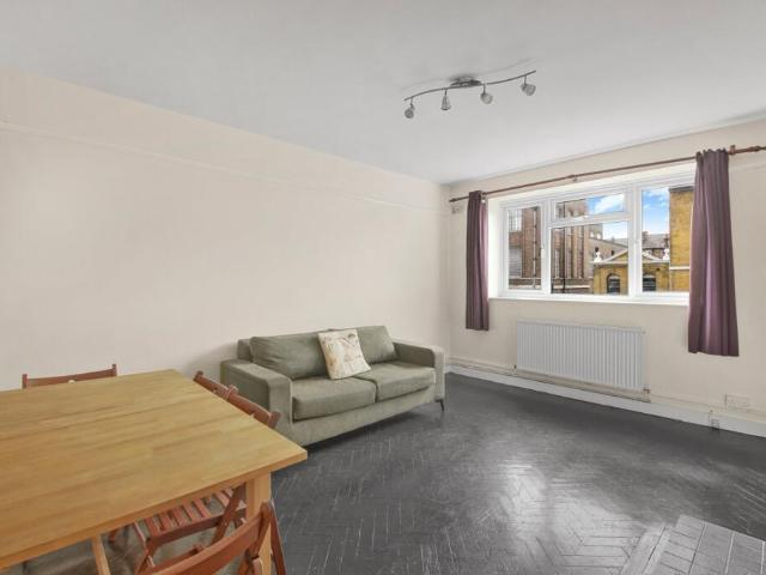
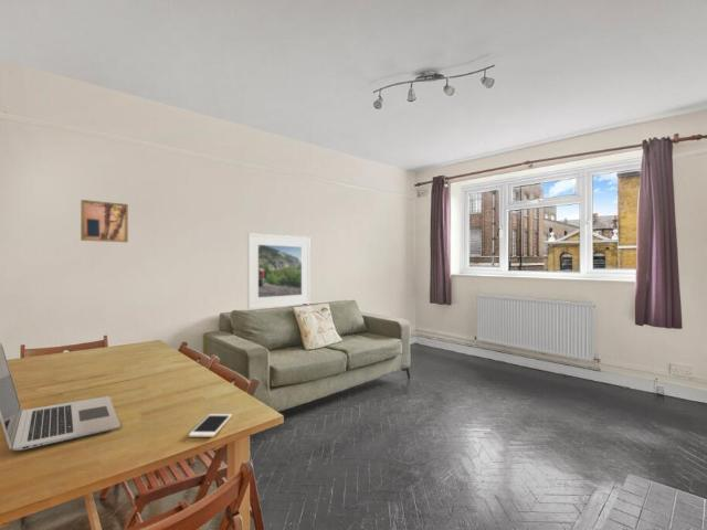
+ cell phone (211, 424)
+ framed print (281, 271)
+ wall art (105, 221)
+ laptop (63, 403)
